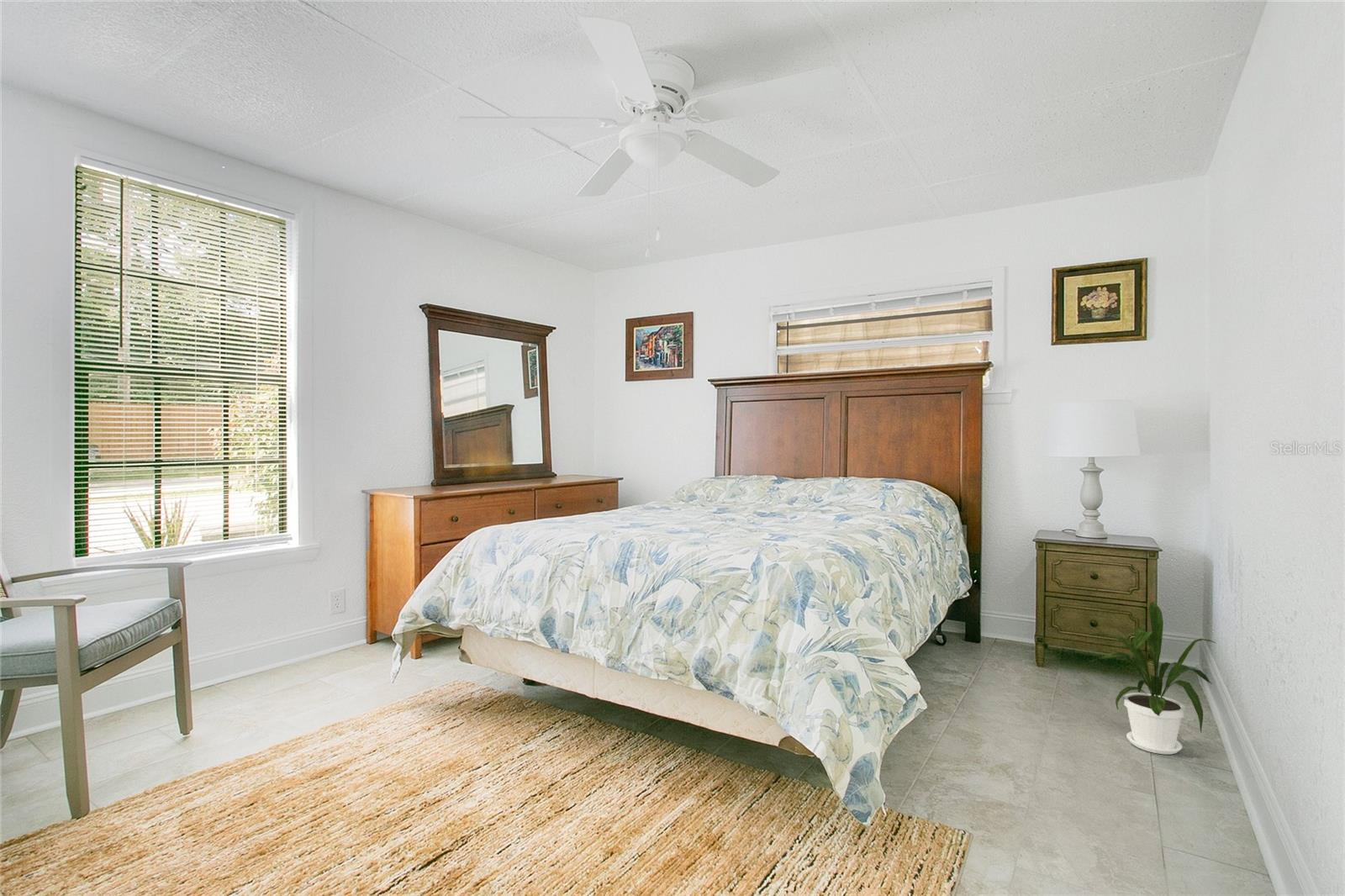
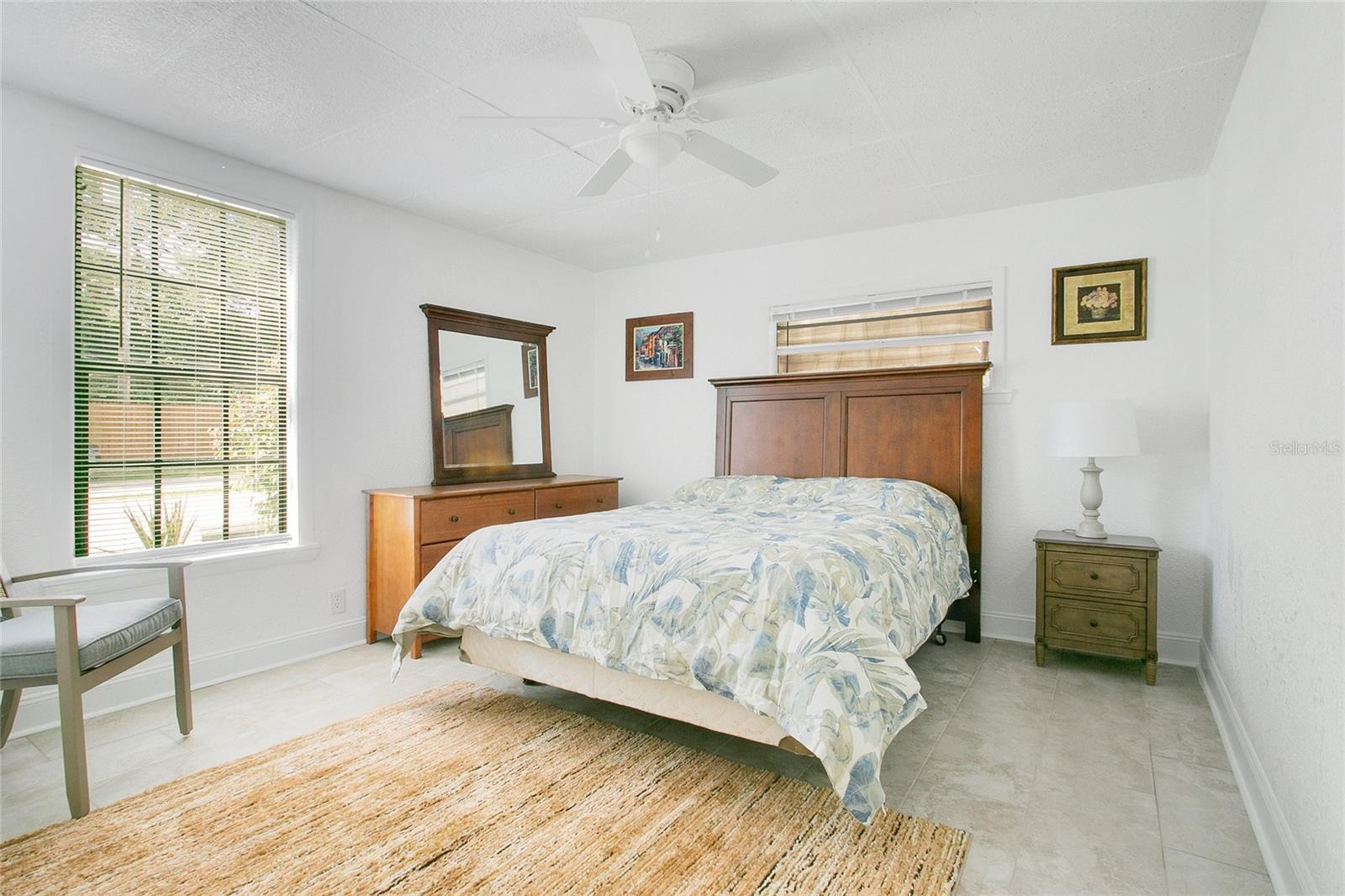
- house plant (1151, 677)
